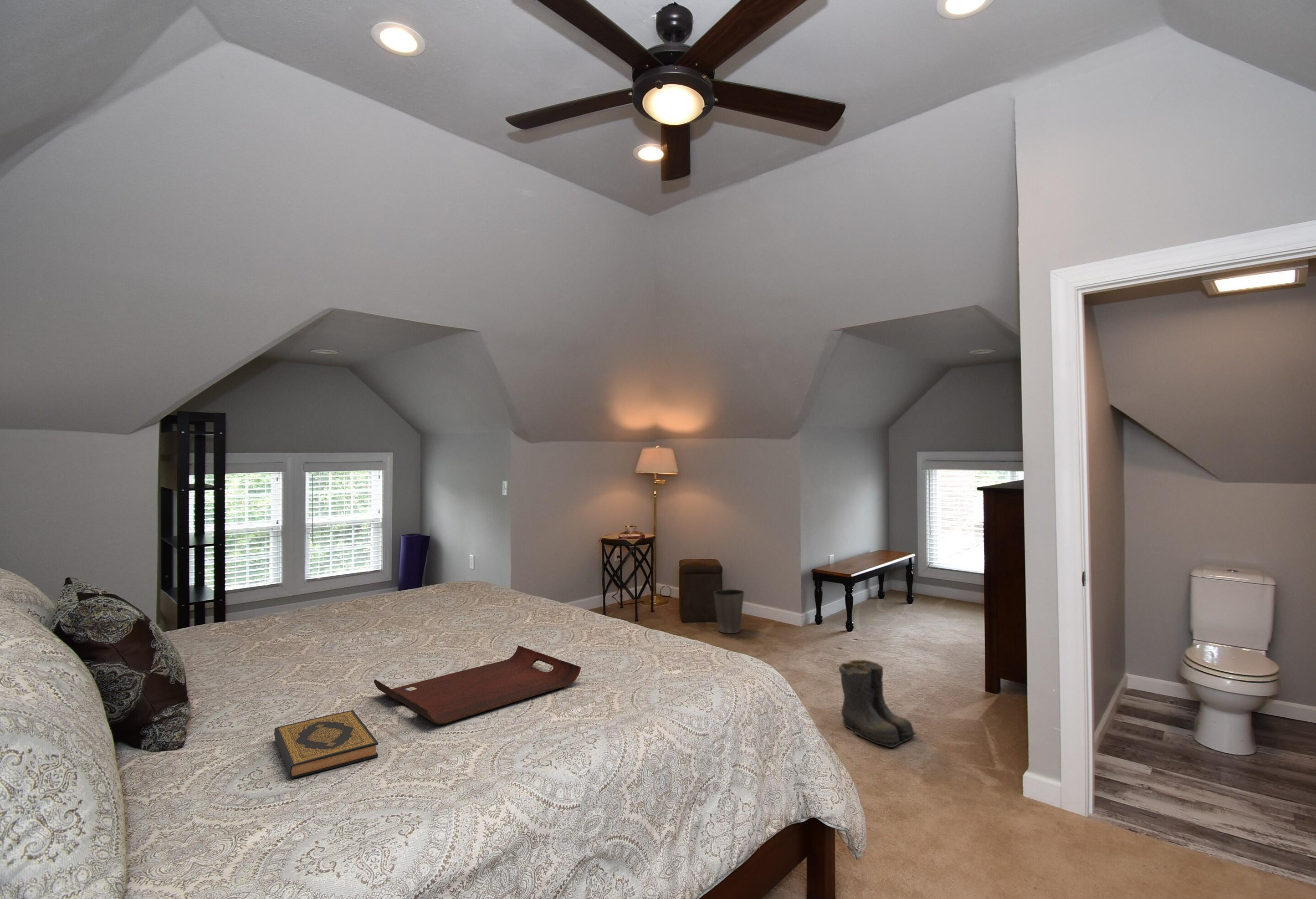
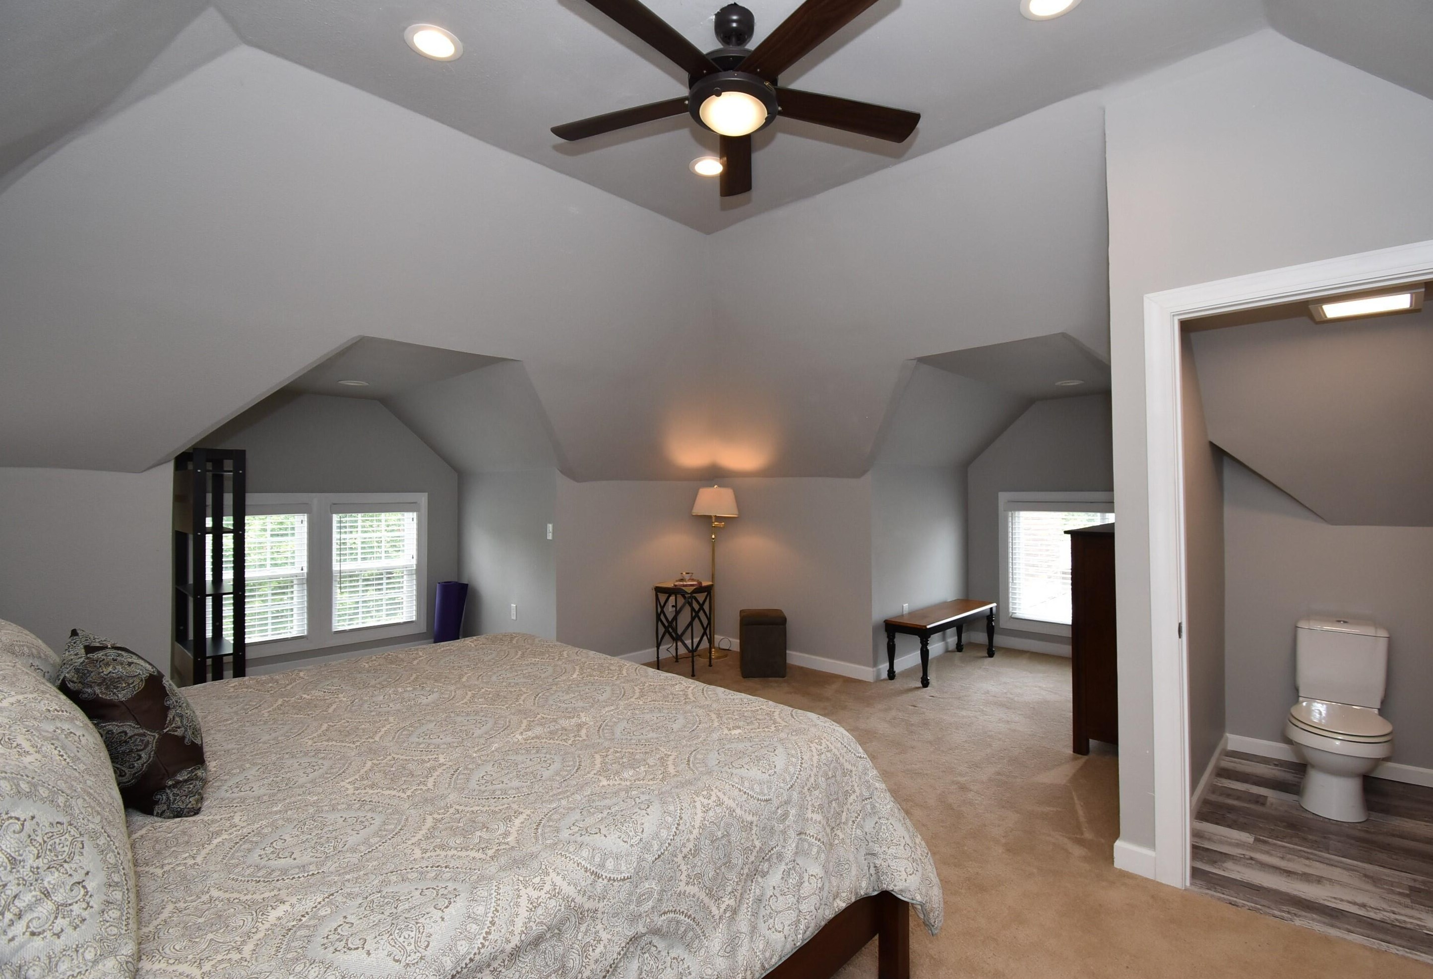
- hardback book (324, 741)
- serving tray (480, 681)
- boots (875, 700)
- waste basket (729, 611)
